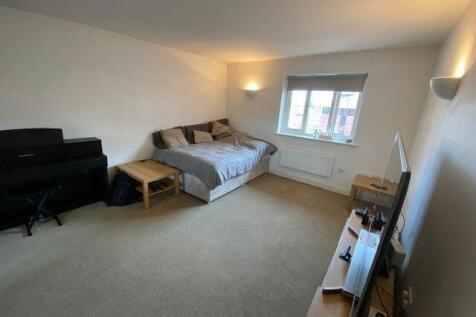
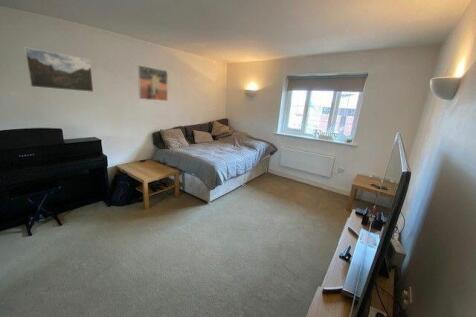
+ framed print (62, 72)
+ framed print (153, 84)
